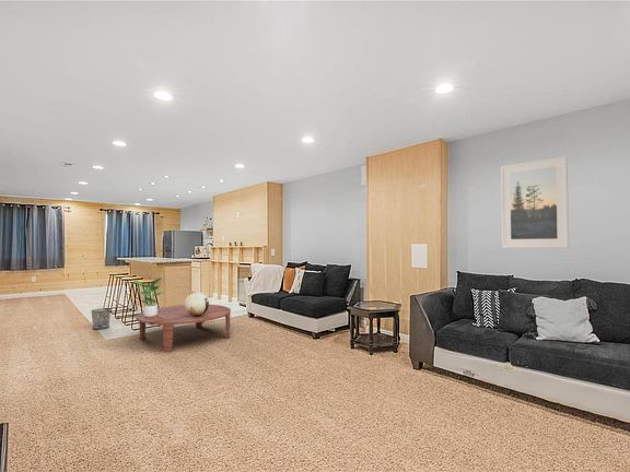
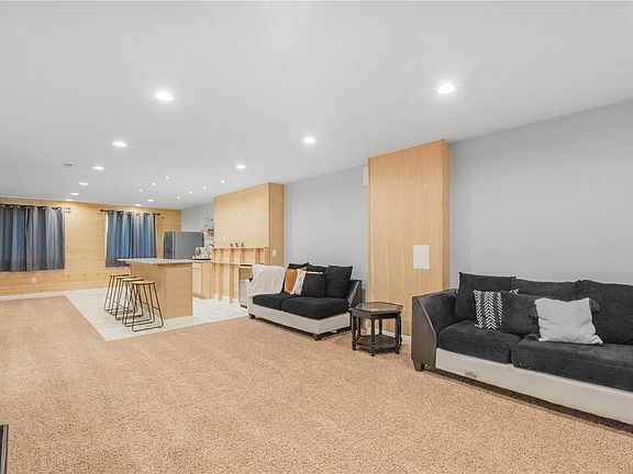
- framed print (533, 204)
- potted plant (149, 295)
- waste bin (101, 318)
- decorative sphere (197, 304)
- coffee table (185, 322)
